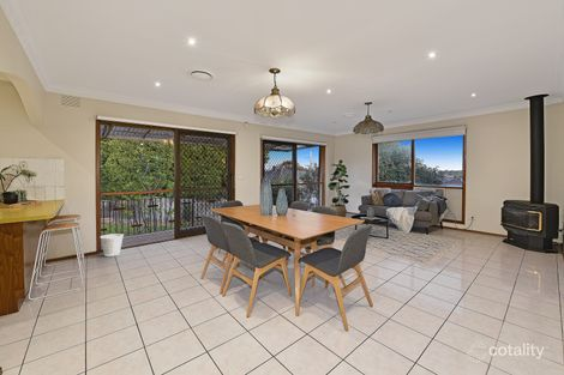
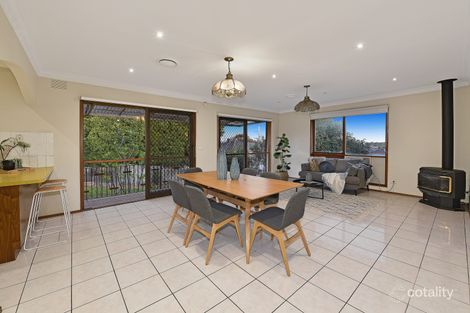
- wastebasket (112, 244)
